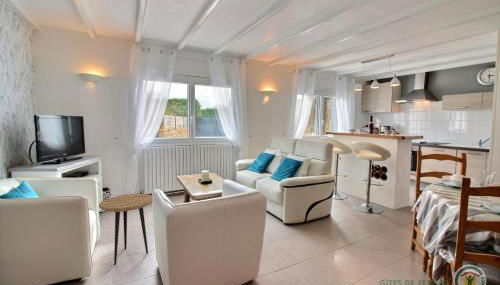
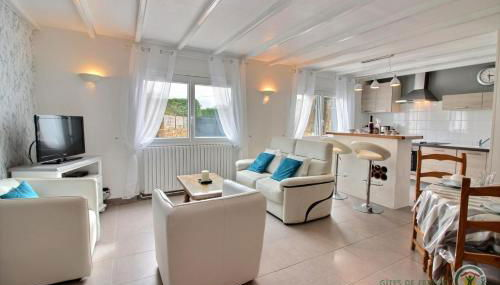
- side table (126, 228)
